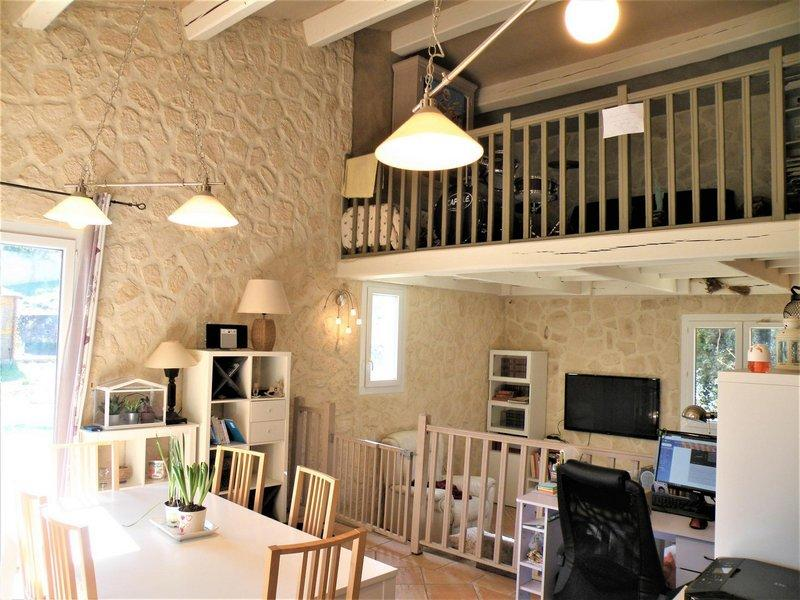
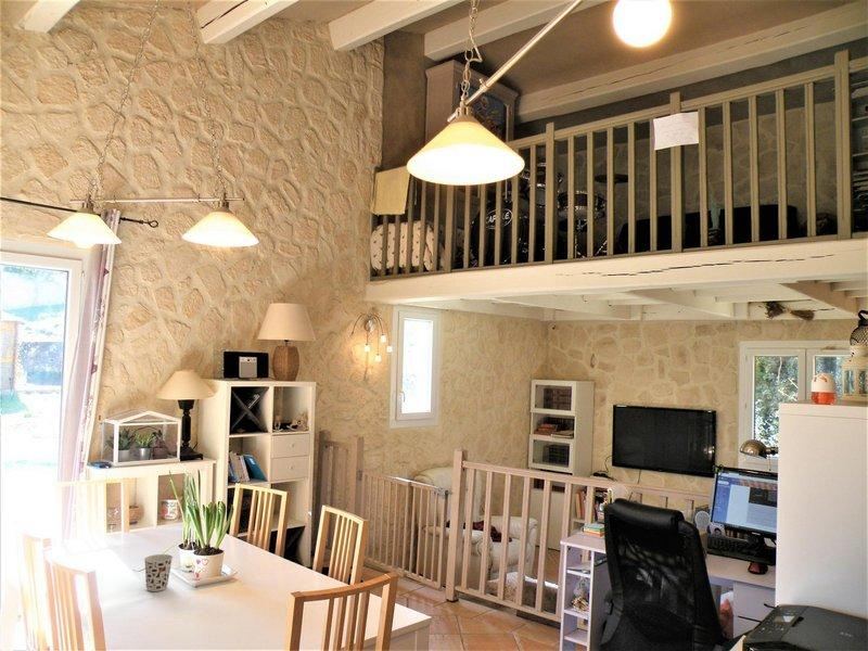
+ cup (157, 573)
